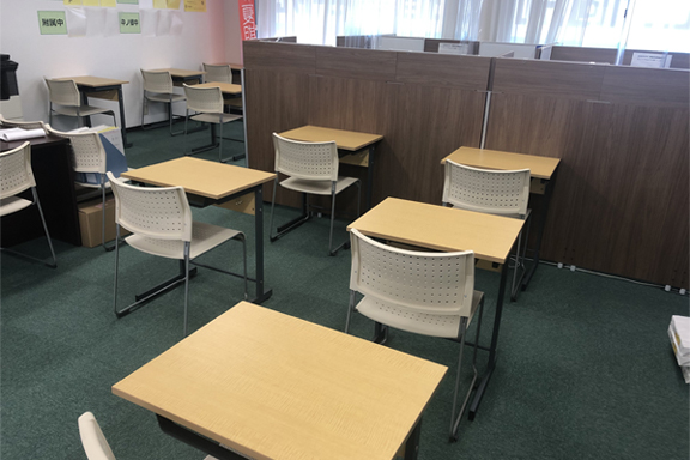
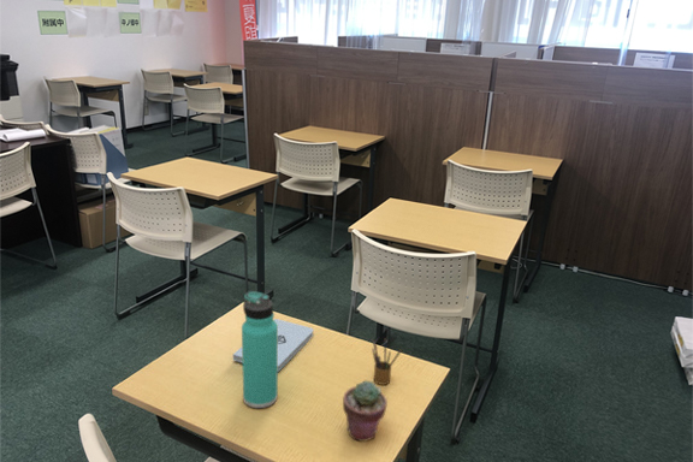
+ potted succulent (363, 408)
+ thermos bottle (260, 348)
+ notepad (278, 343)
+ pencil box (384, 362)
